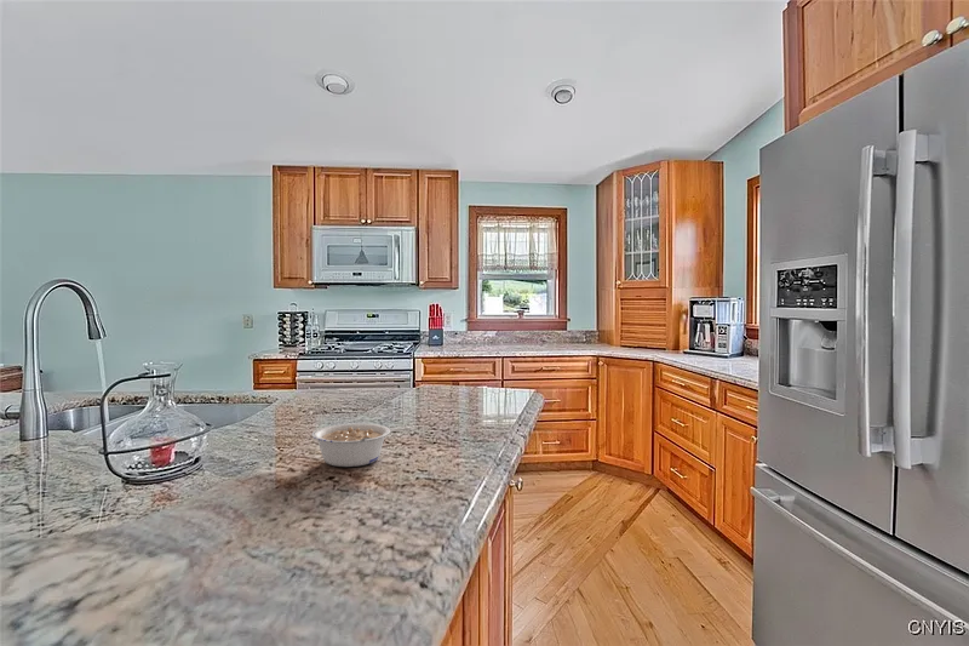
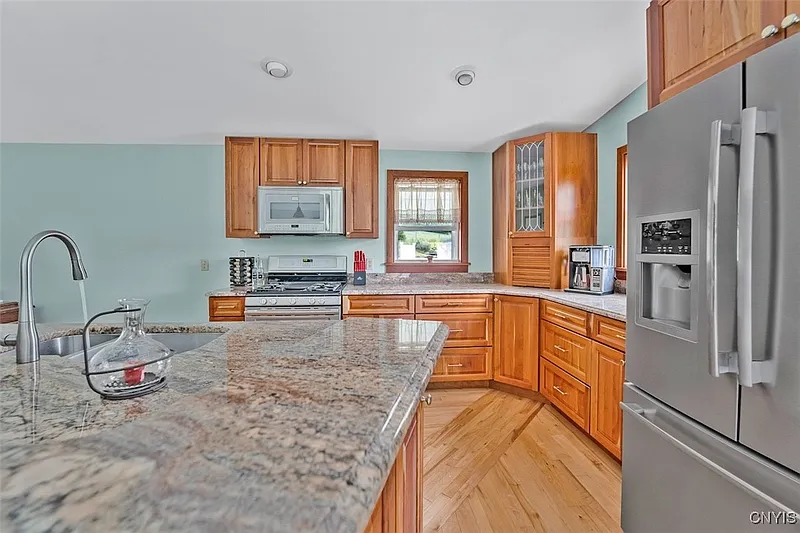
- legume (354, 442)
